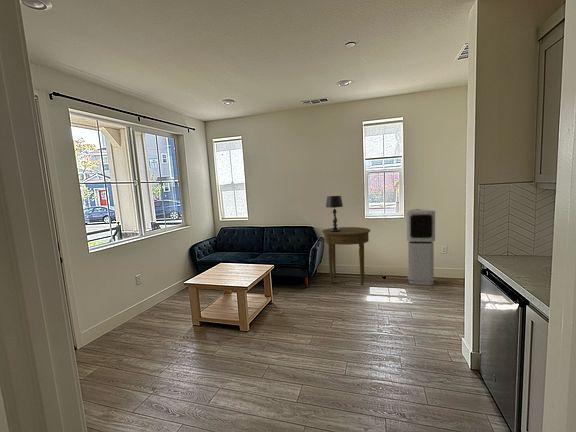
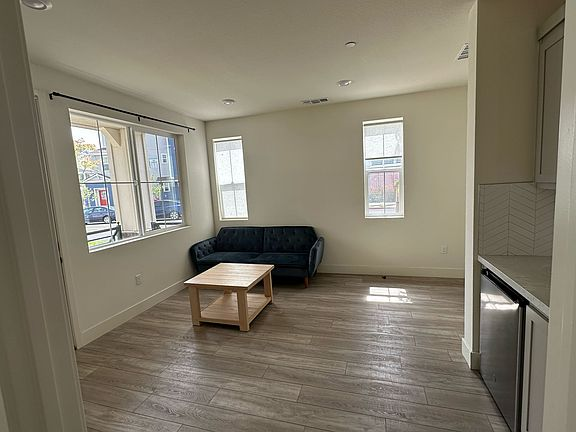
- air purifier (419, 245)
- table lamp (334, 213)
- side table (346, 244)
